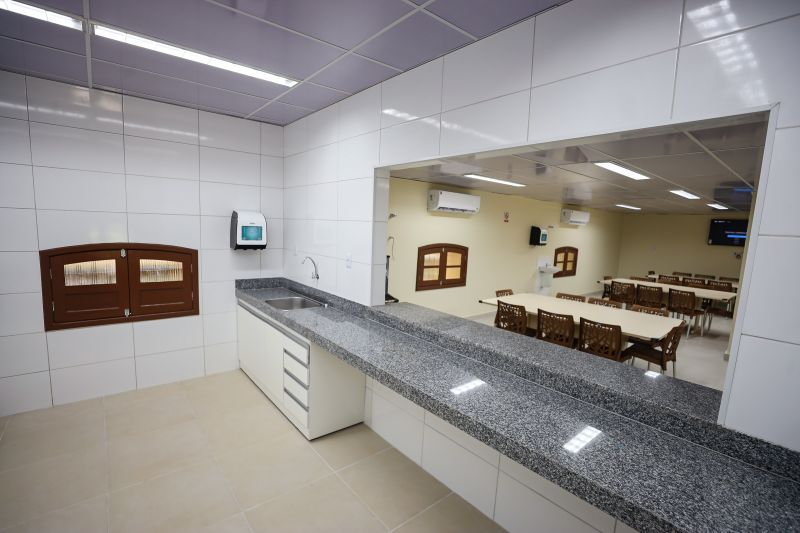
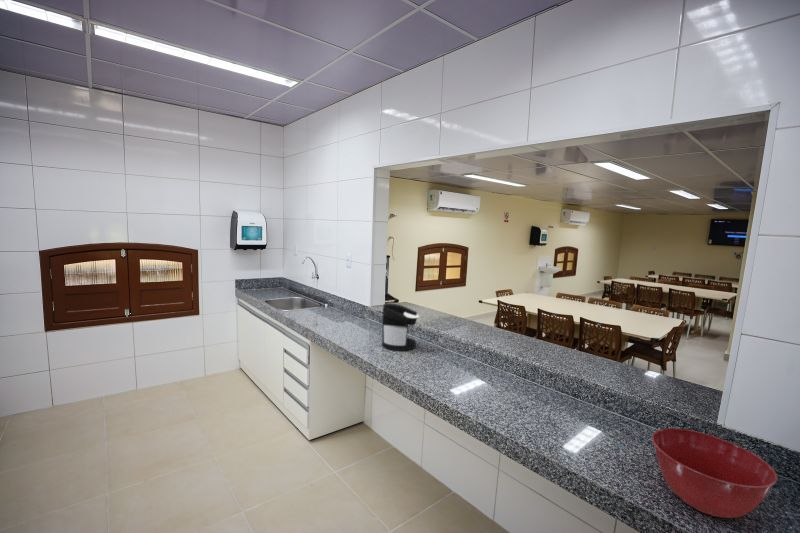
+ coffee maker (400, 325)
+ mixing bowl (706, 476)
